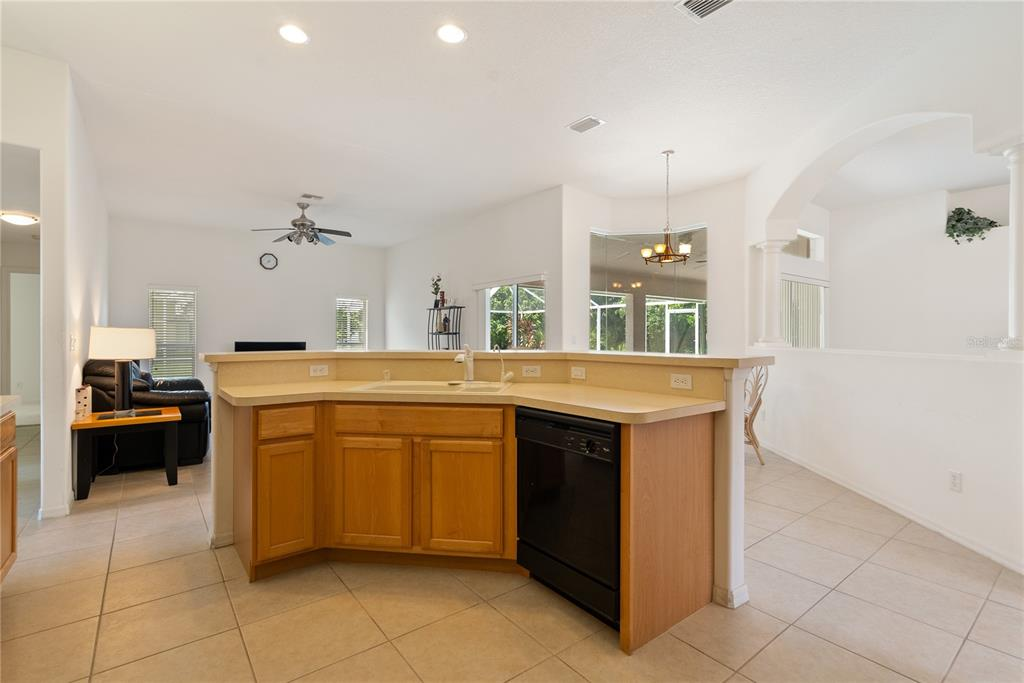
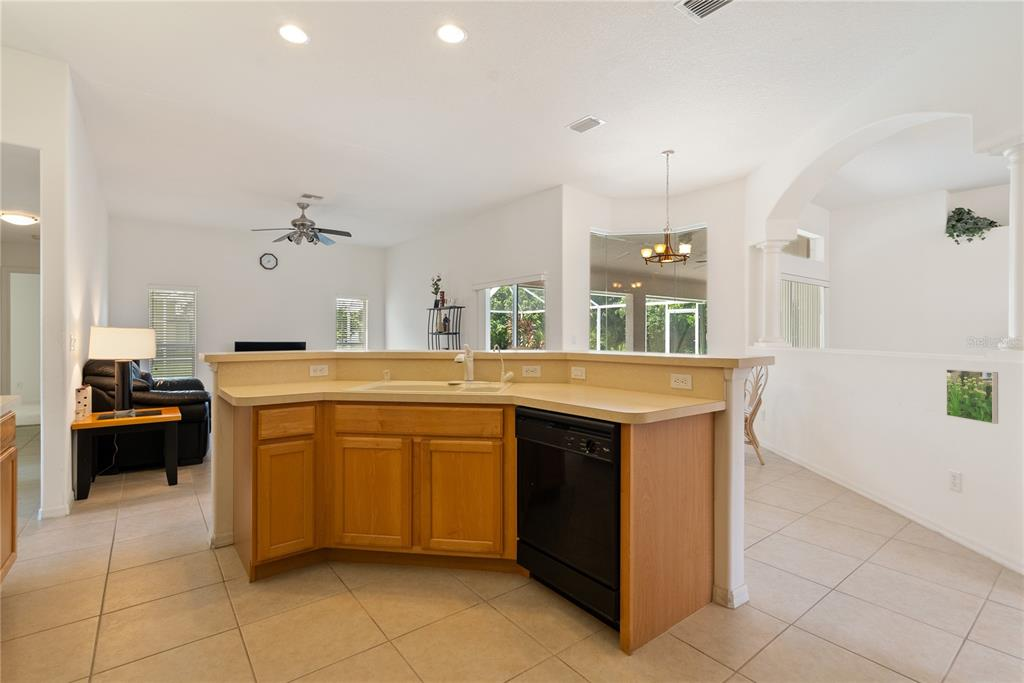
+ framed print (970, 395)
